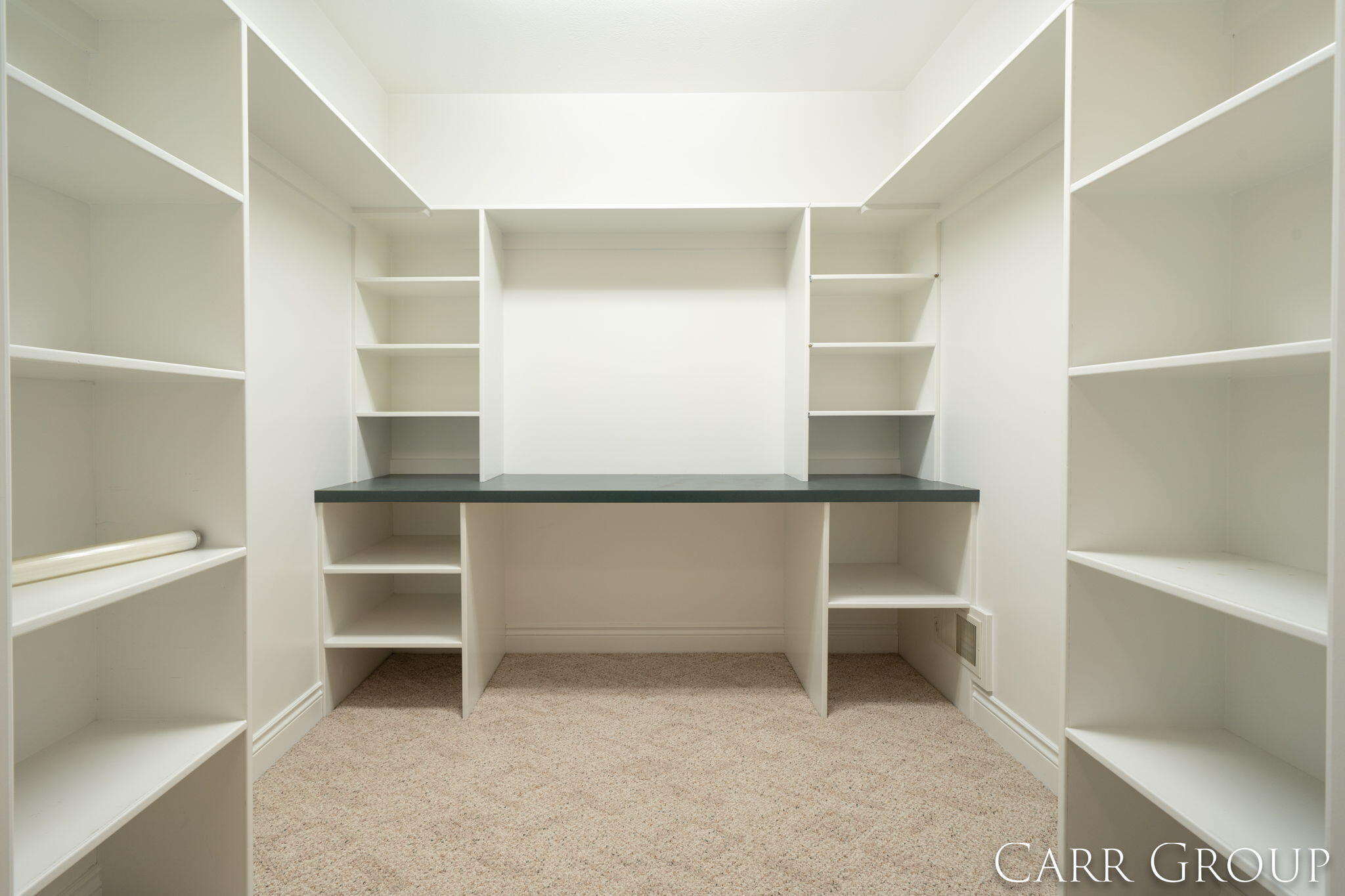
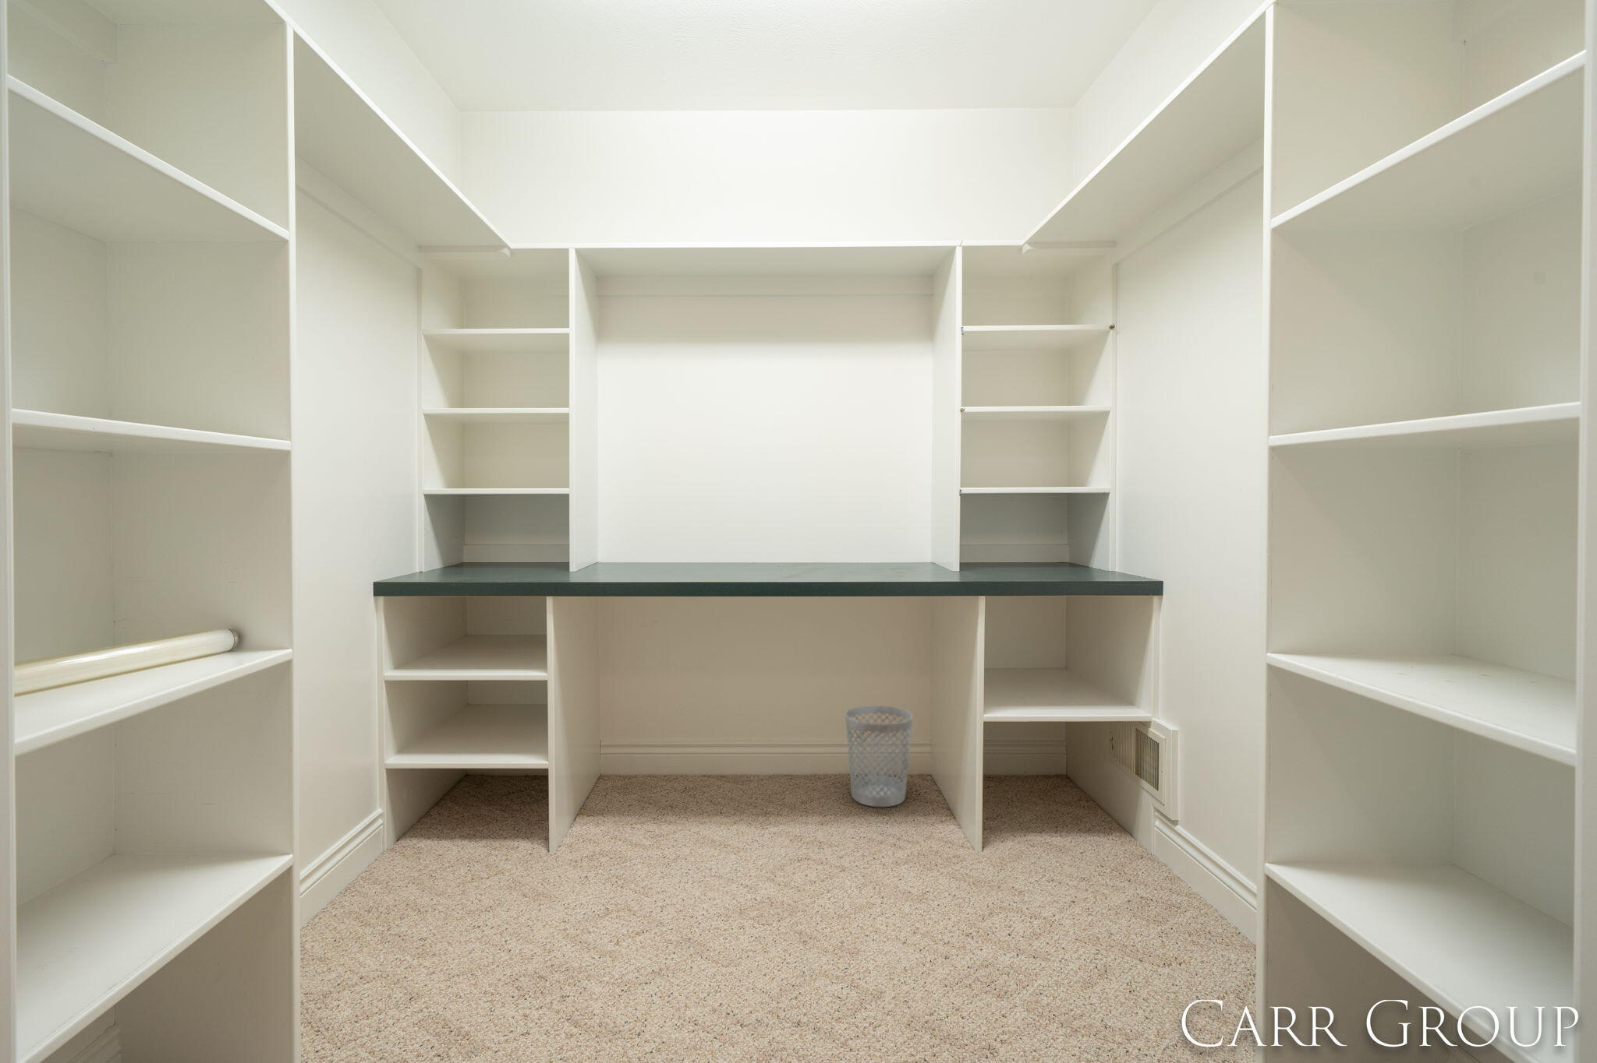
+ wastebasket (877, 756)
